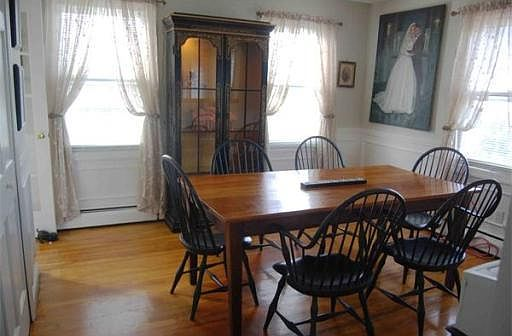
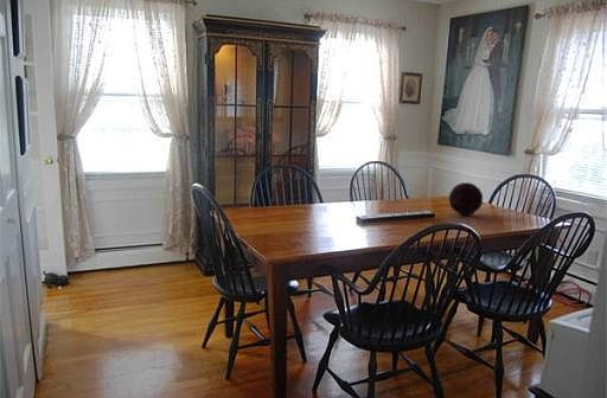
+ decorative orb (465, 198)
